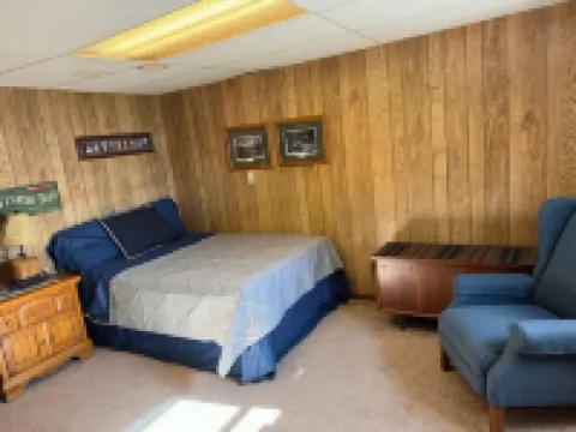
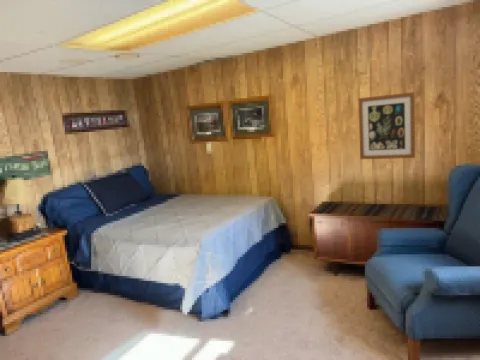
+ wall art (386, 127)
